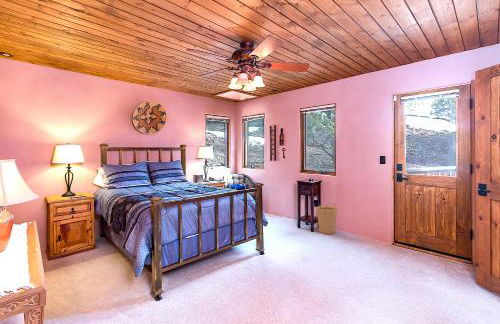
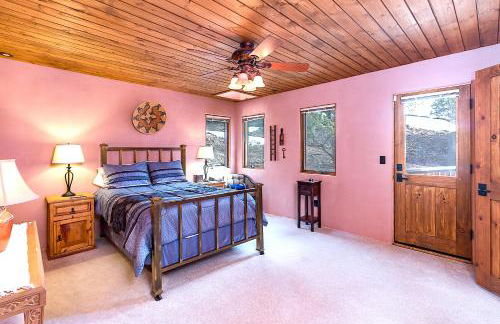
- basket (327, 217)
